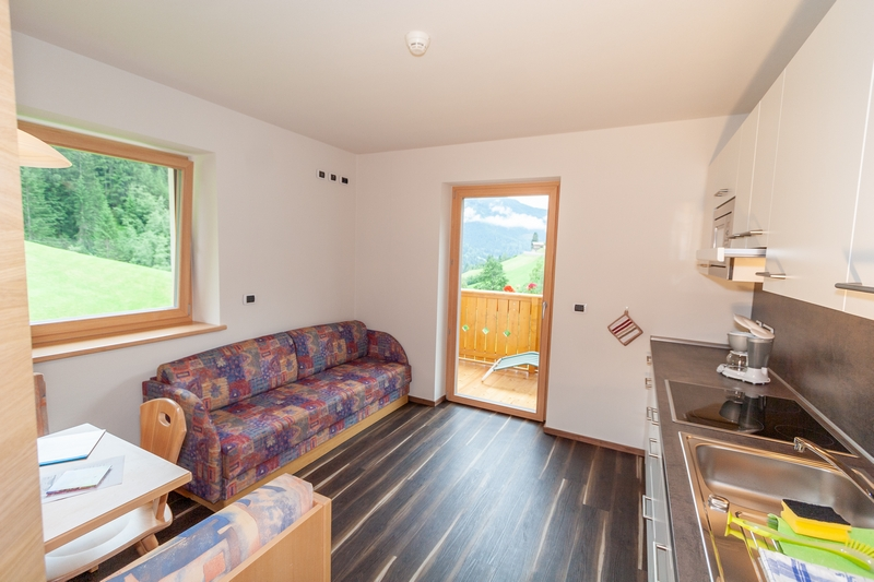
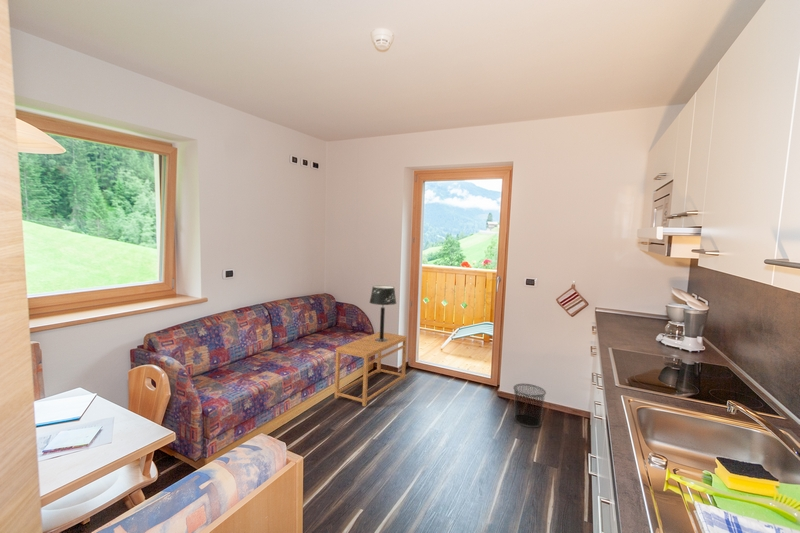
+ waste bin (528, 405)
+ table lamp (382, 313)
+ side table (371, 363)
